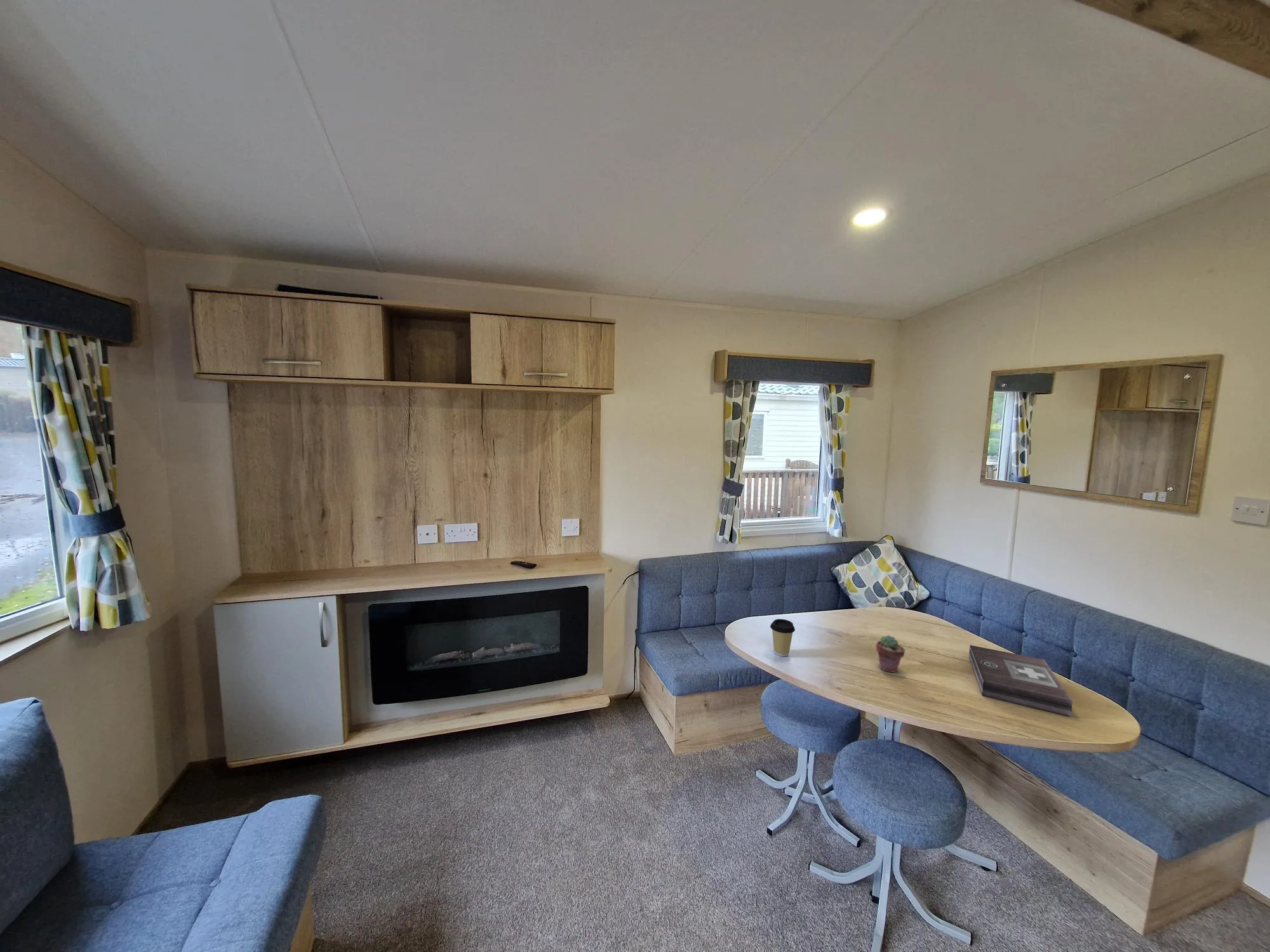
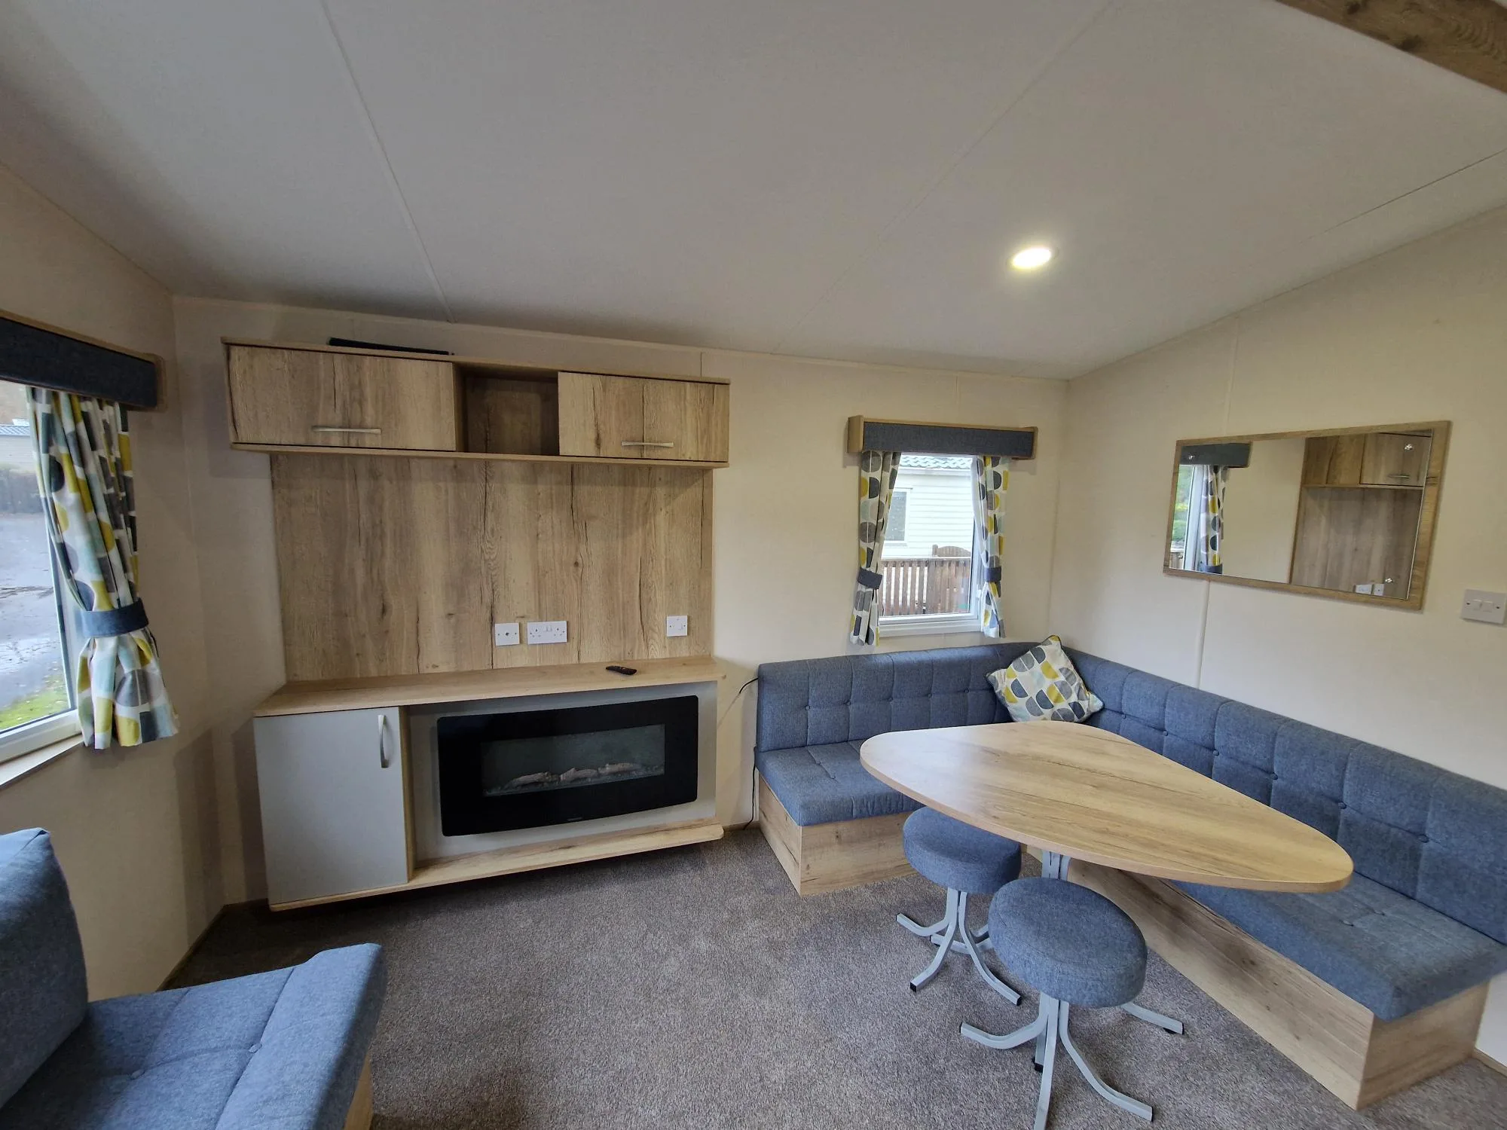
- first aid kit (1014, 677)
- coffee cup (782, 638)
- potted succulent (890, 652)
